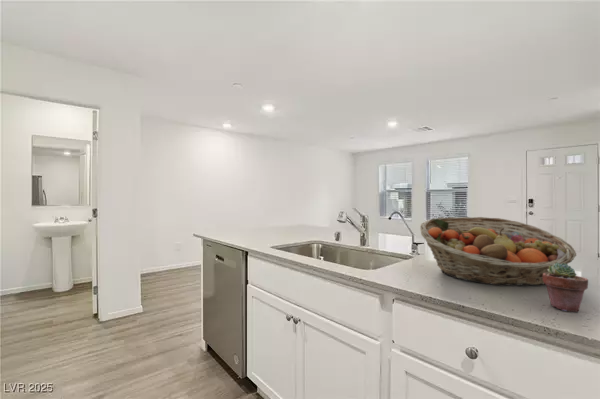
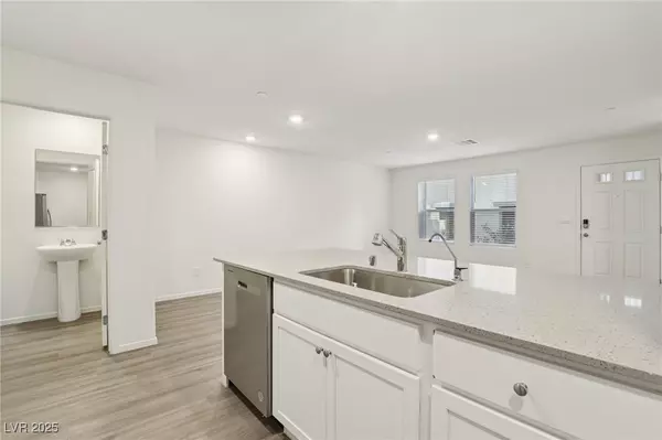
- potted succulent (564, 285)
- fruit basket (489, 246)
